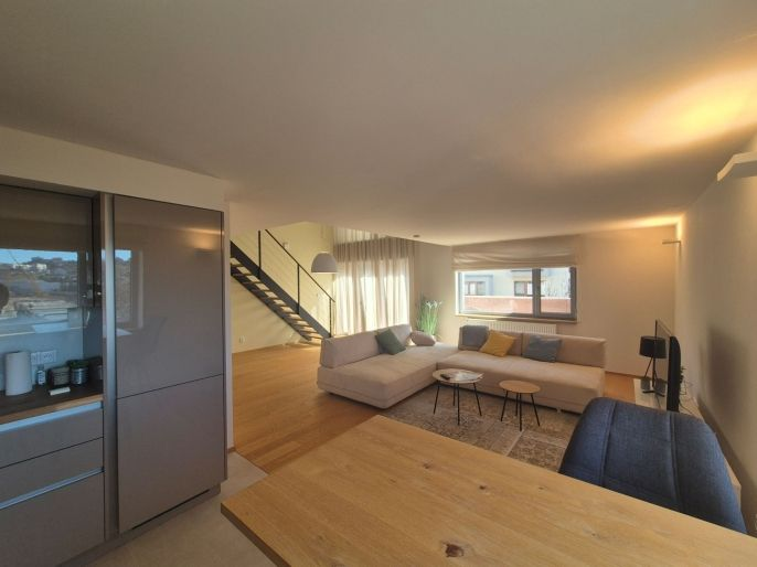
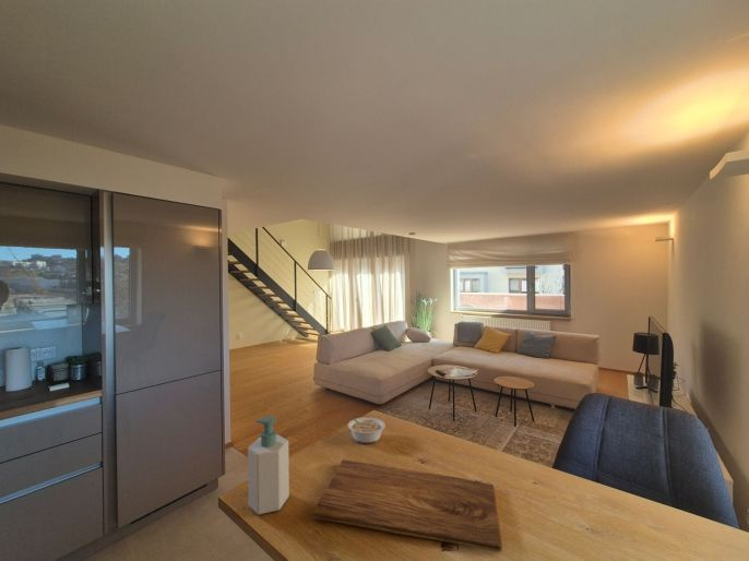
+ soap bottle (269, 459)
+ legume (365, 429)
+ cutting board (407, 498)
